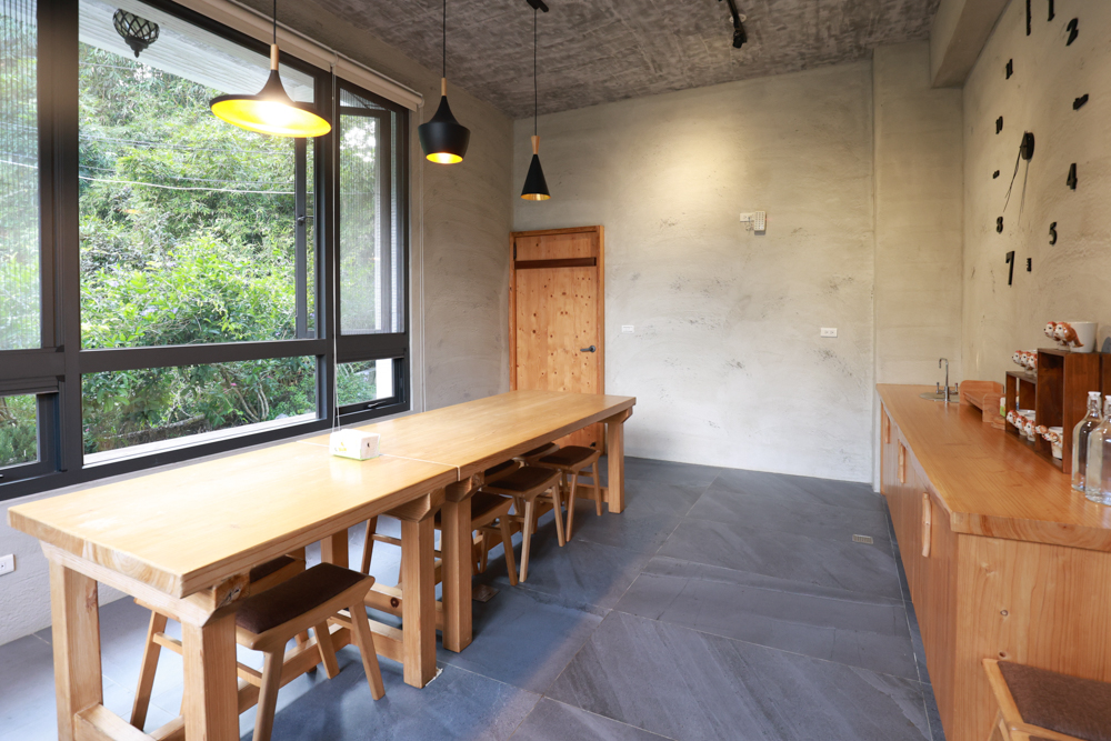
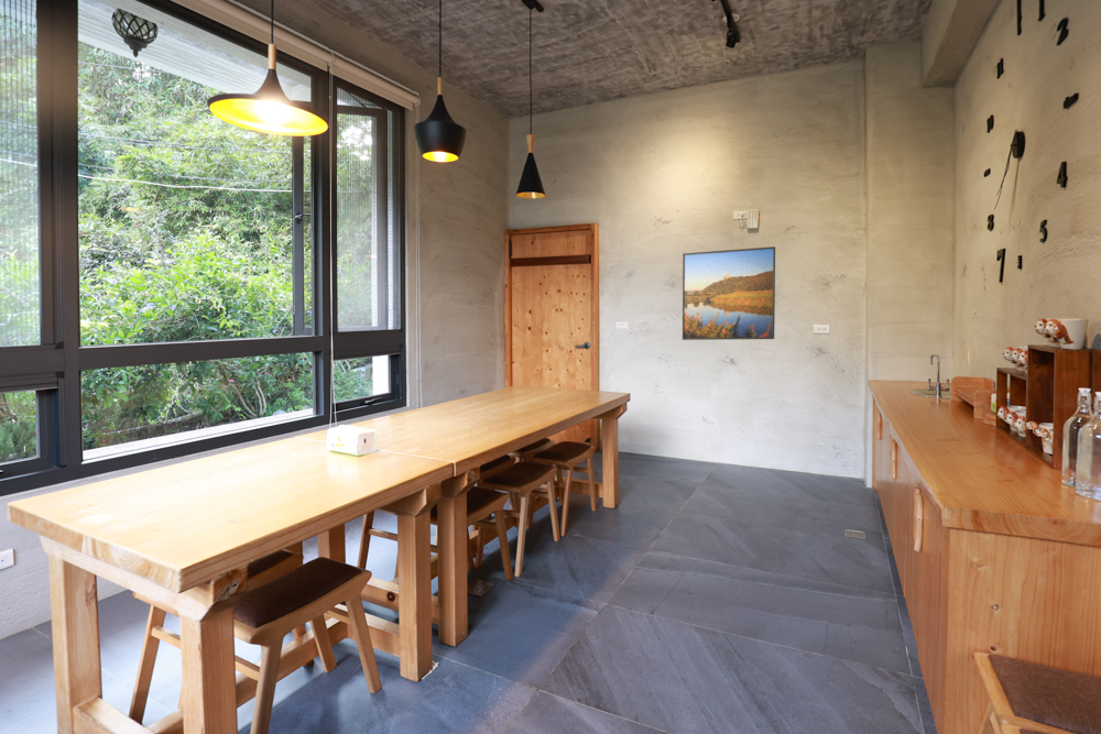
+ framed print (727, 295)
